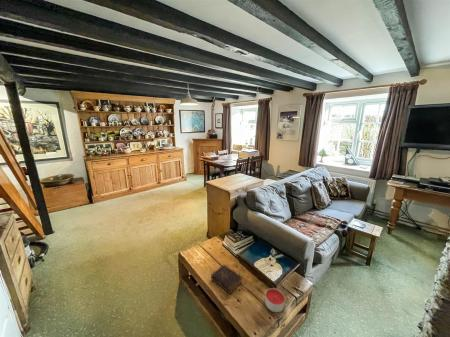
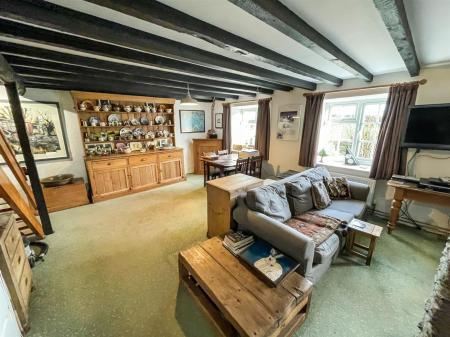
- candle (274, 299)
- book (226, 278)
